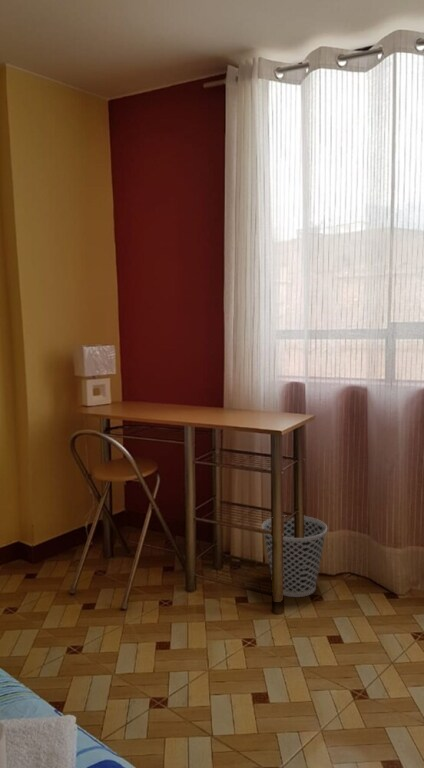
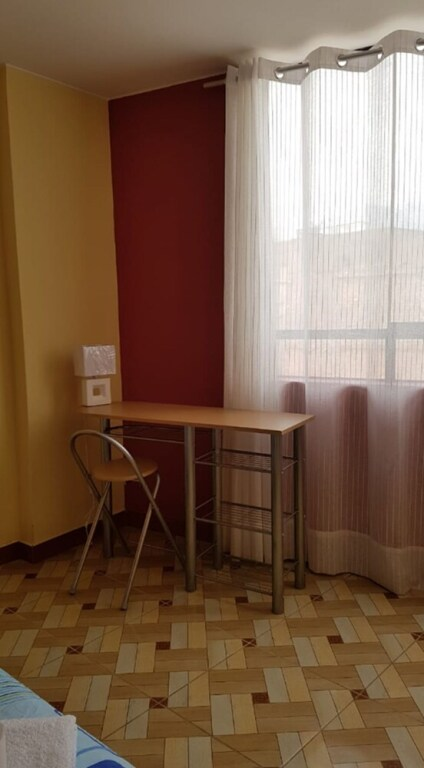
- wastebasket (294, 556)
